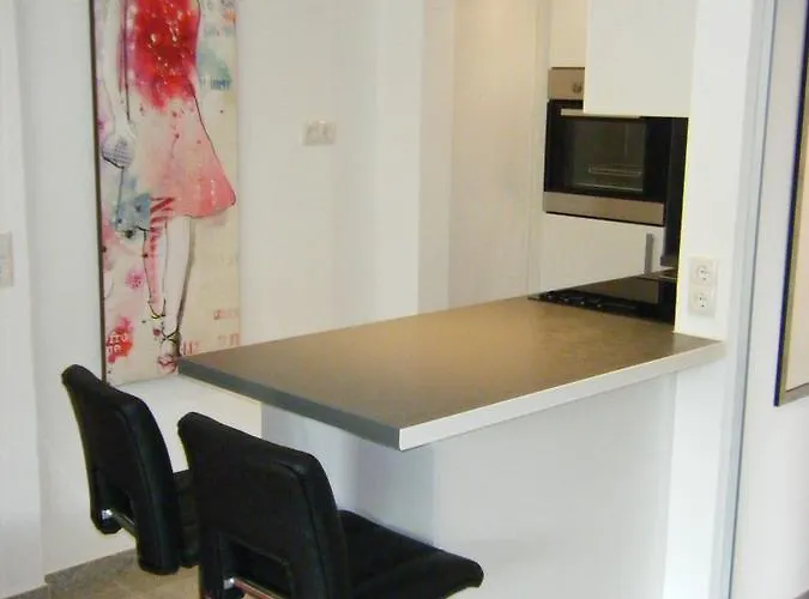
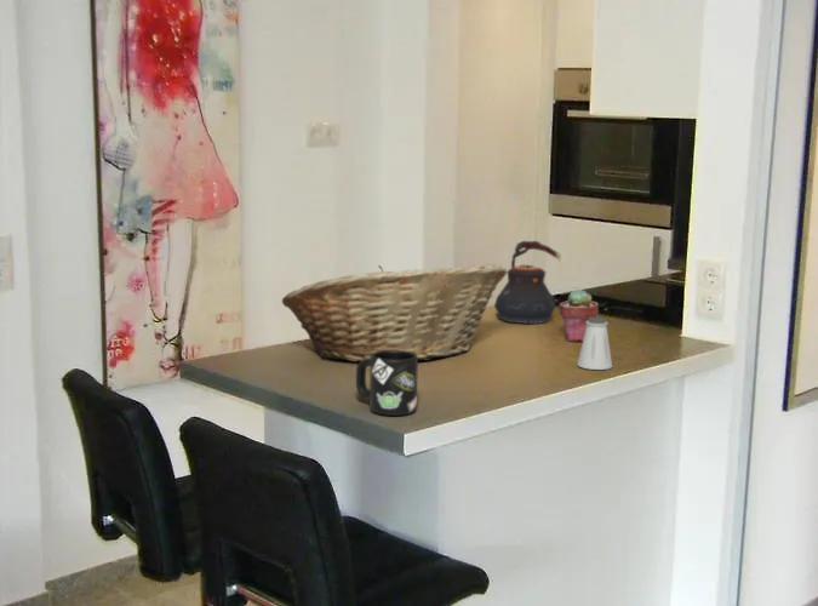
+ mug (384, 381)
+ potted succulent (578, 314)
+ teapot (525, 279)
+ fruit basket (396, 304)
+ saltshaker (595, 342)
